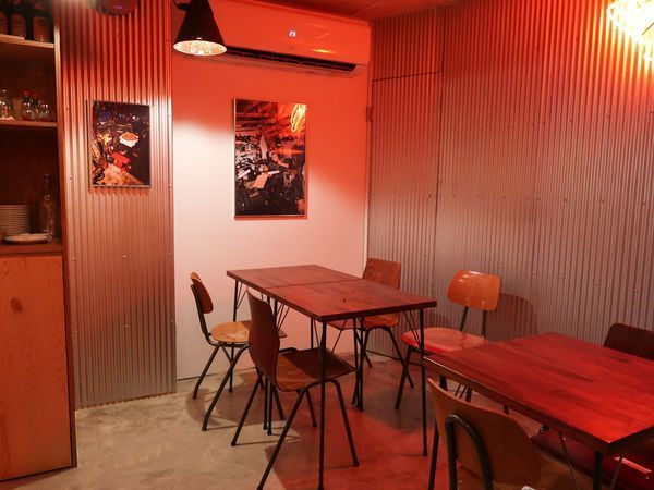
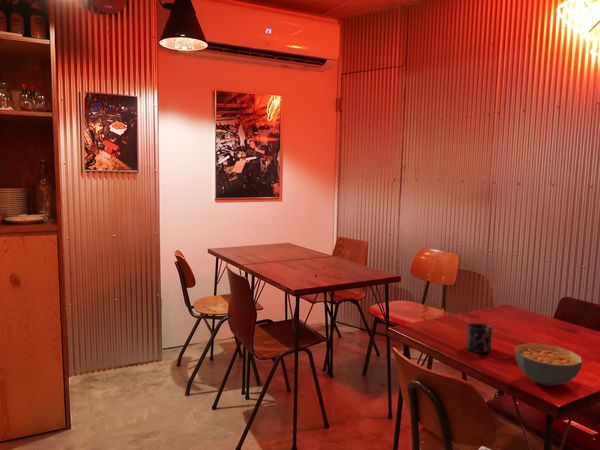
+ cup (478, 338)
+ cereal bowl (546, 367)
